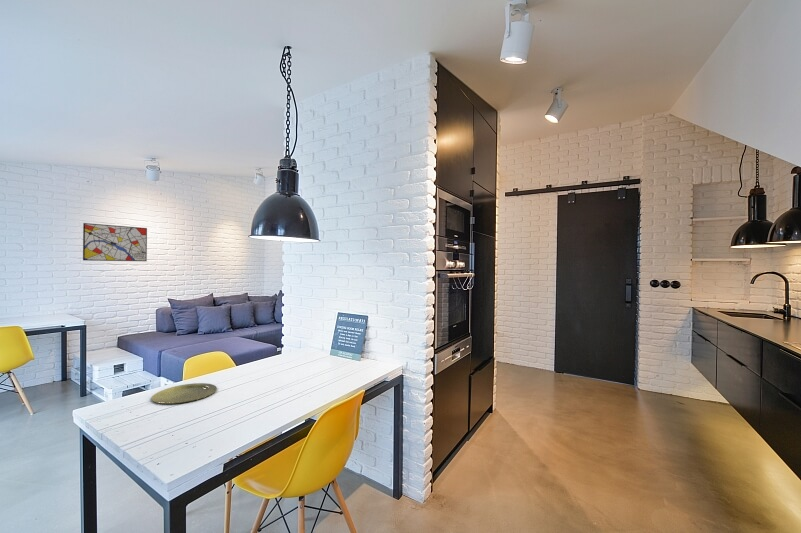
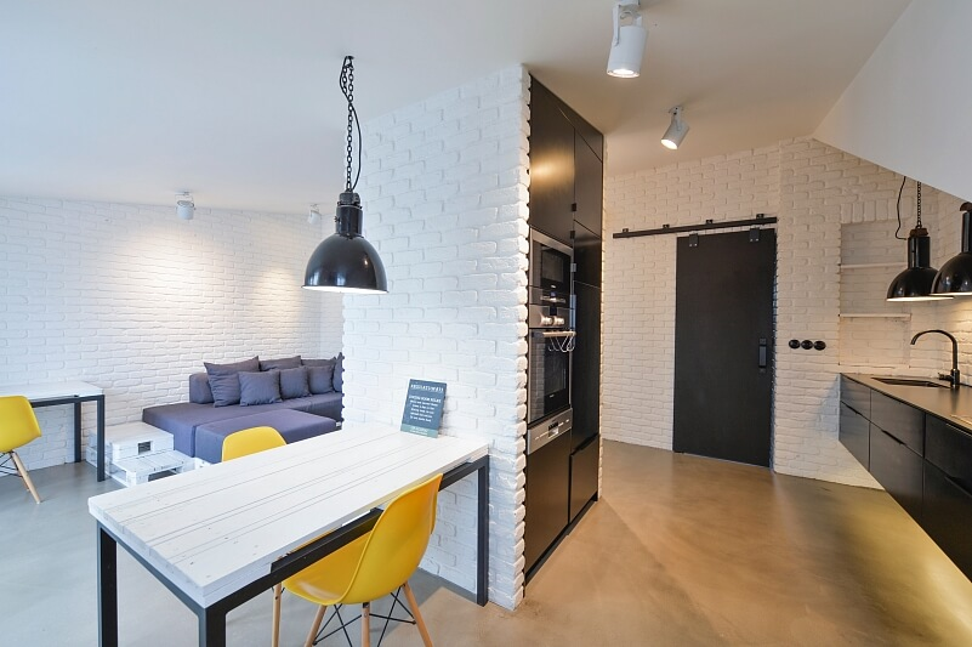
- wall art (116, 243)
- plate (185, 393)
